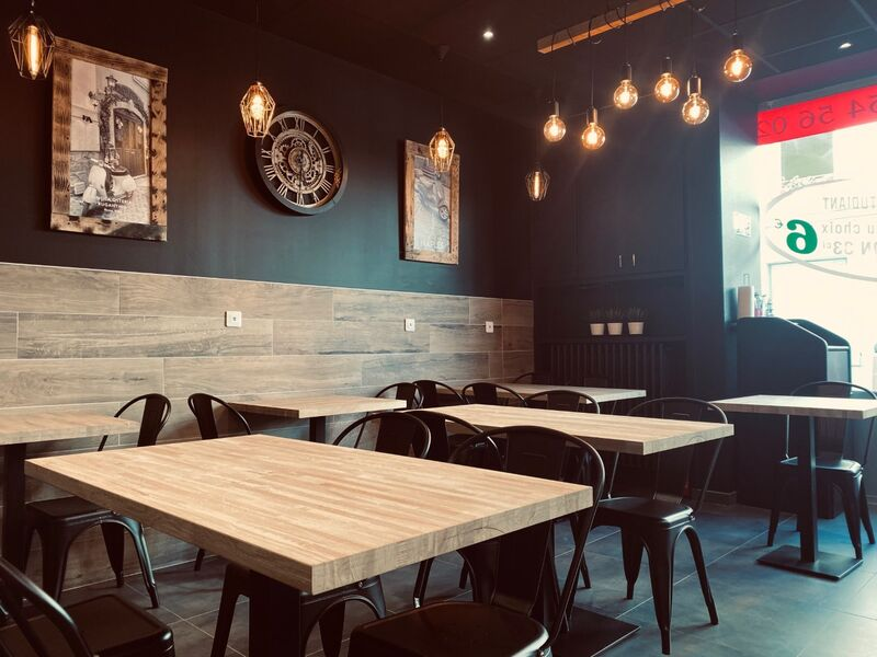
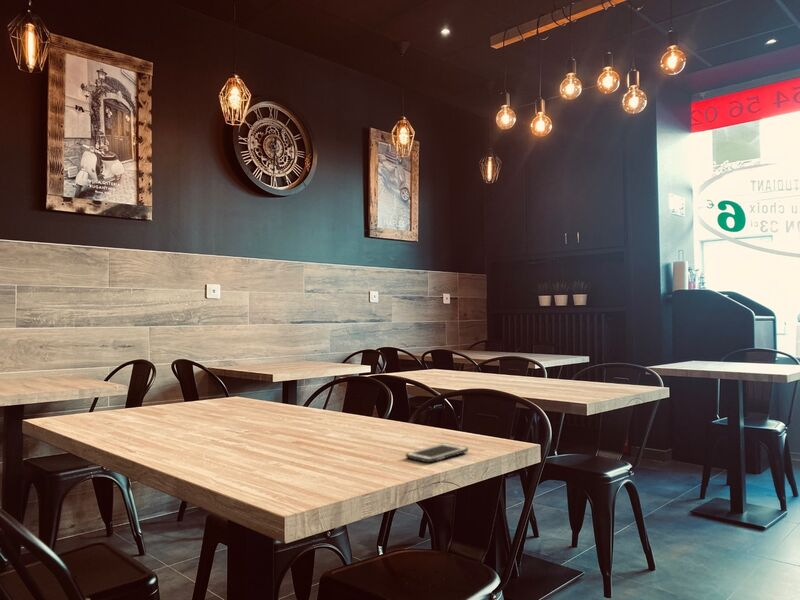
+ cell phone (437, 452)
